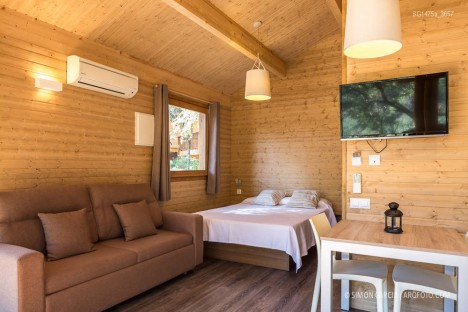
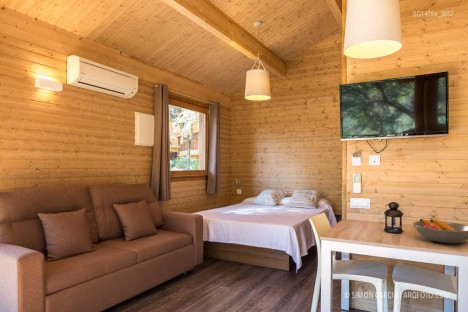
+ fruit bowl (443, 231)
